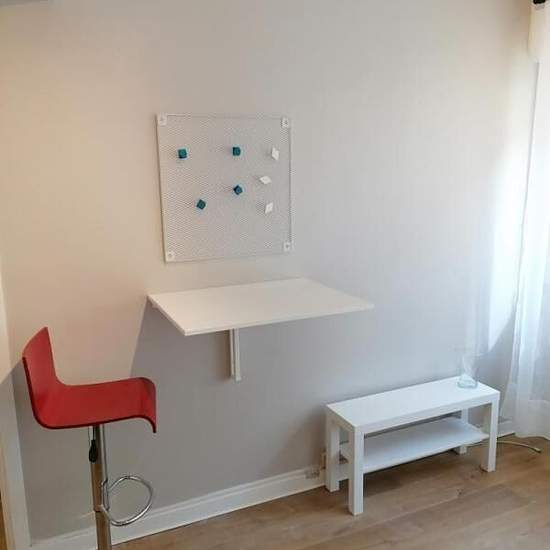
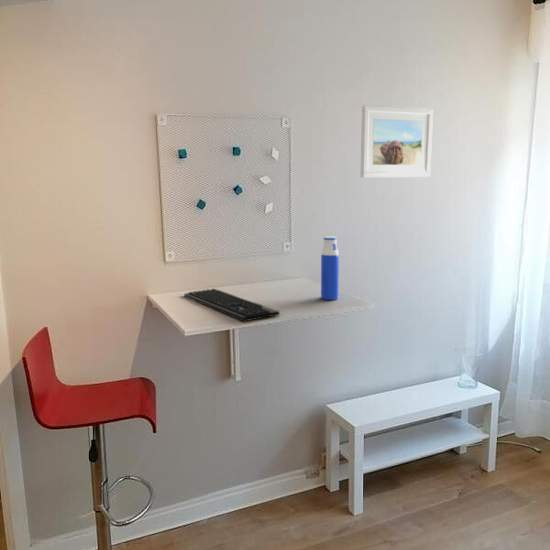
+ water bottle (329, 267)
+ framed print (397, 142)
+ keyboard (228, 302)
